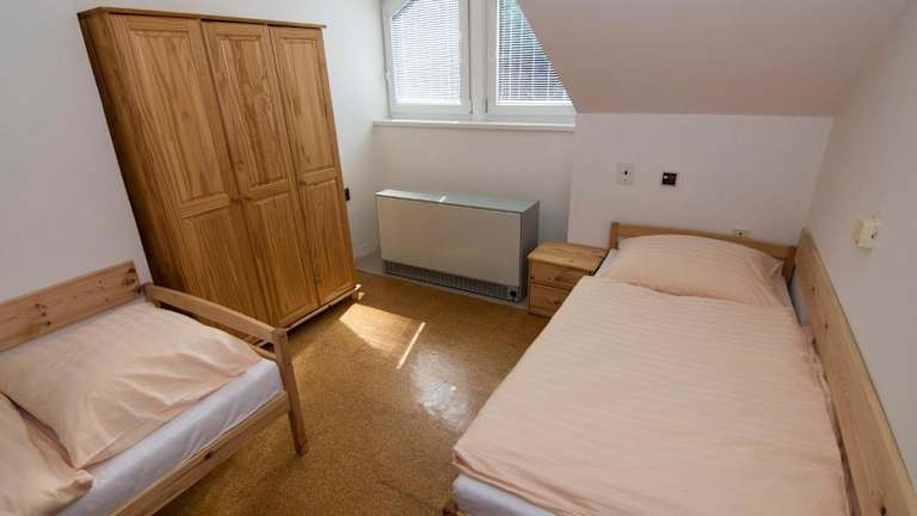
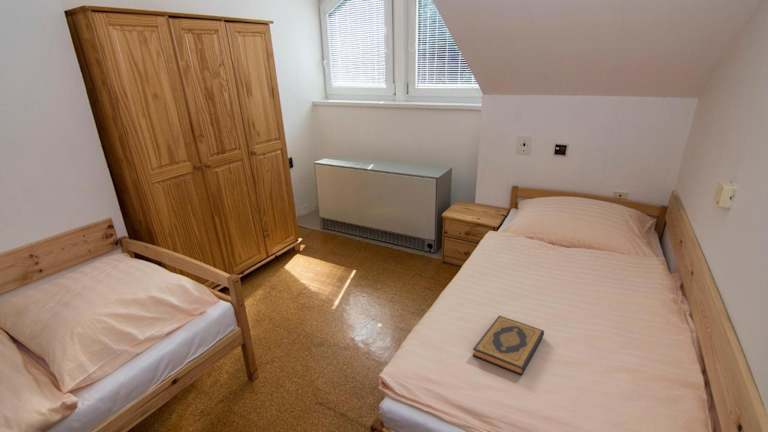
+ hardback book (509, 342)
